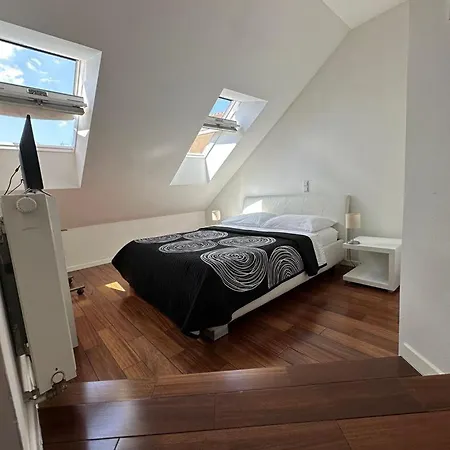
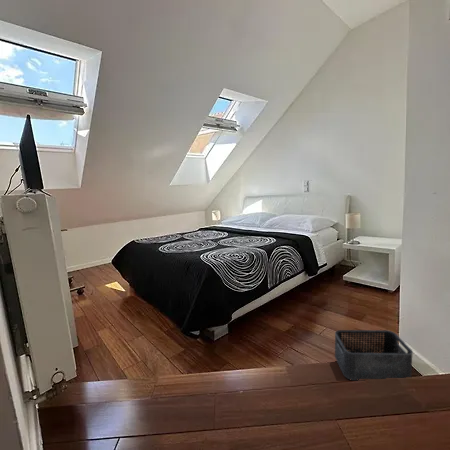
+ storage bin (370, 354)
